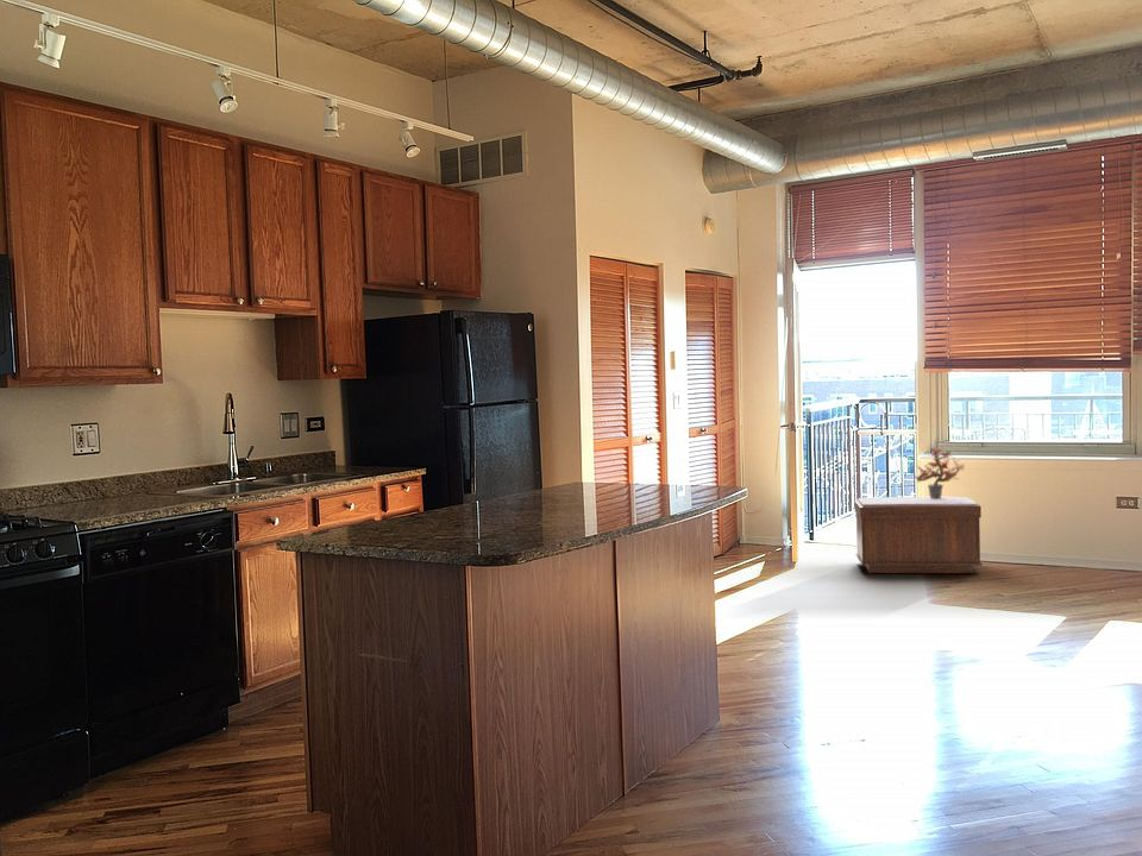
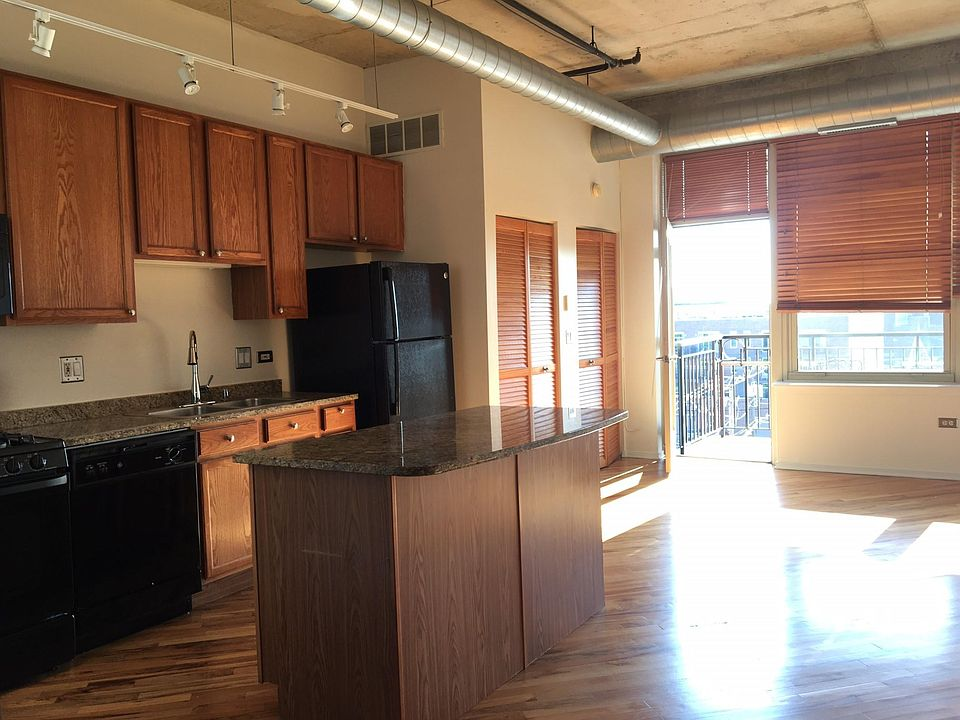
- bench (915, 533)
- potted plant (935, 466)
